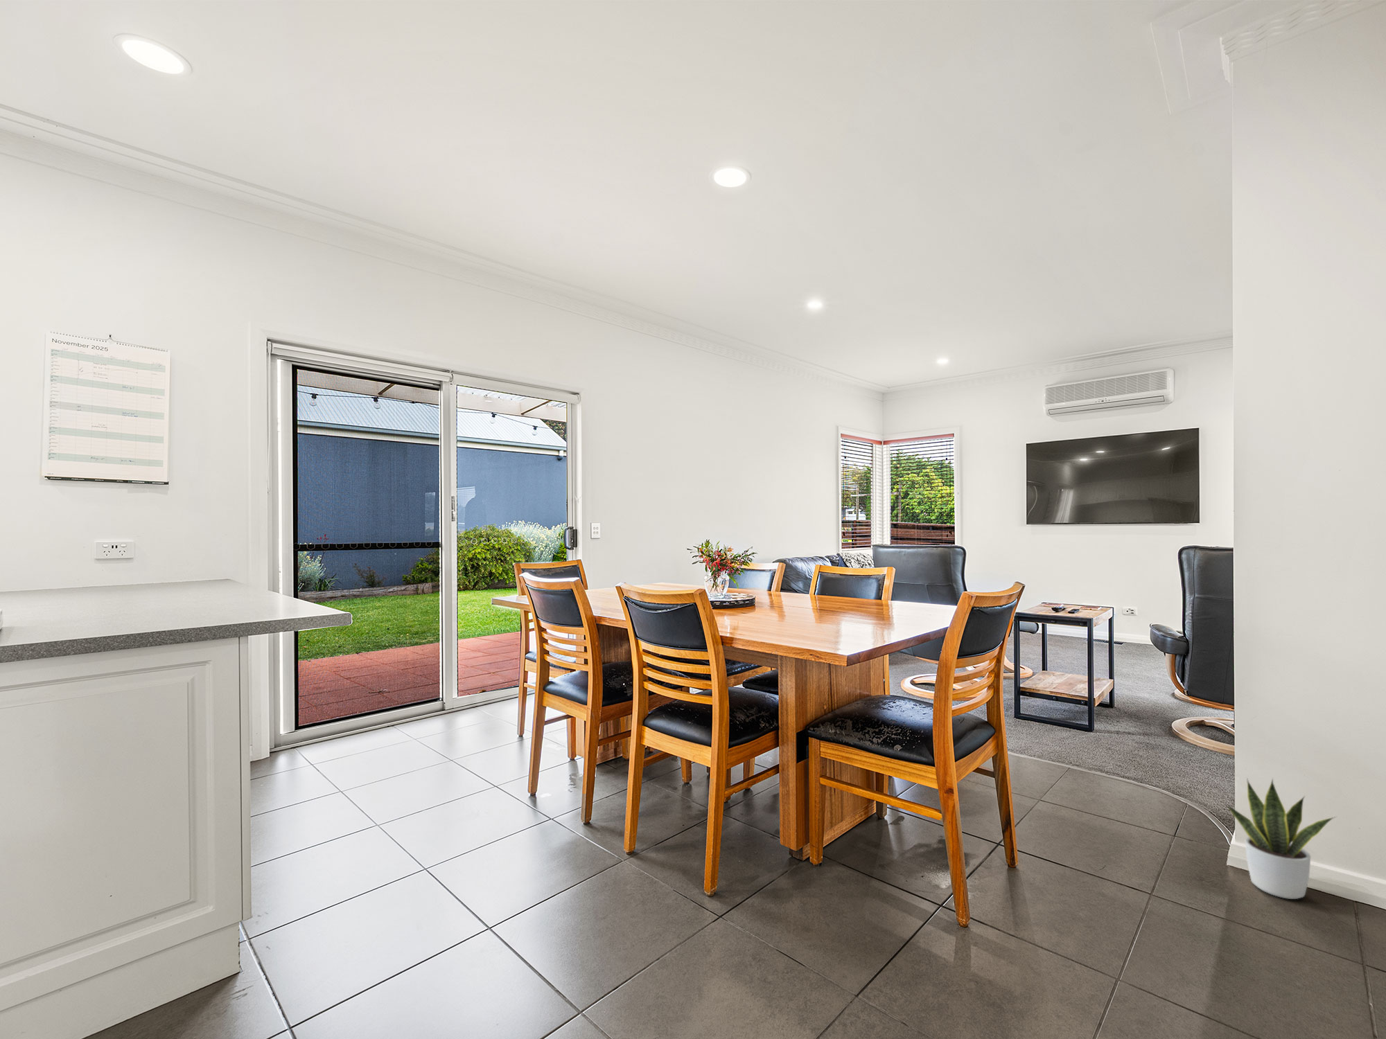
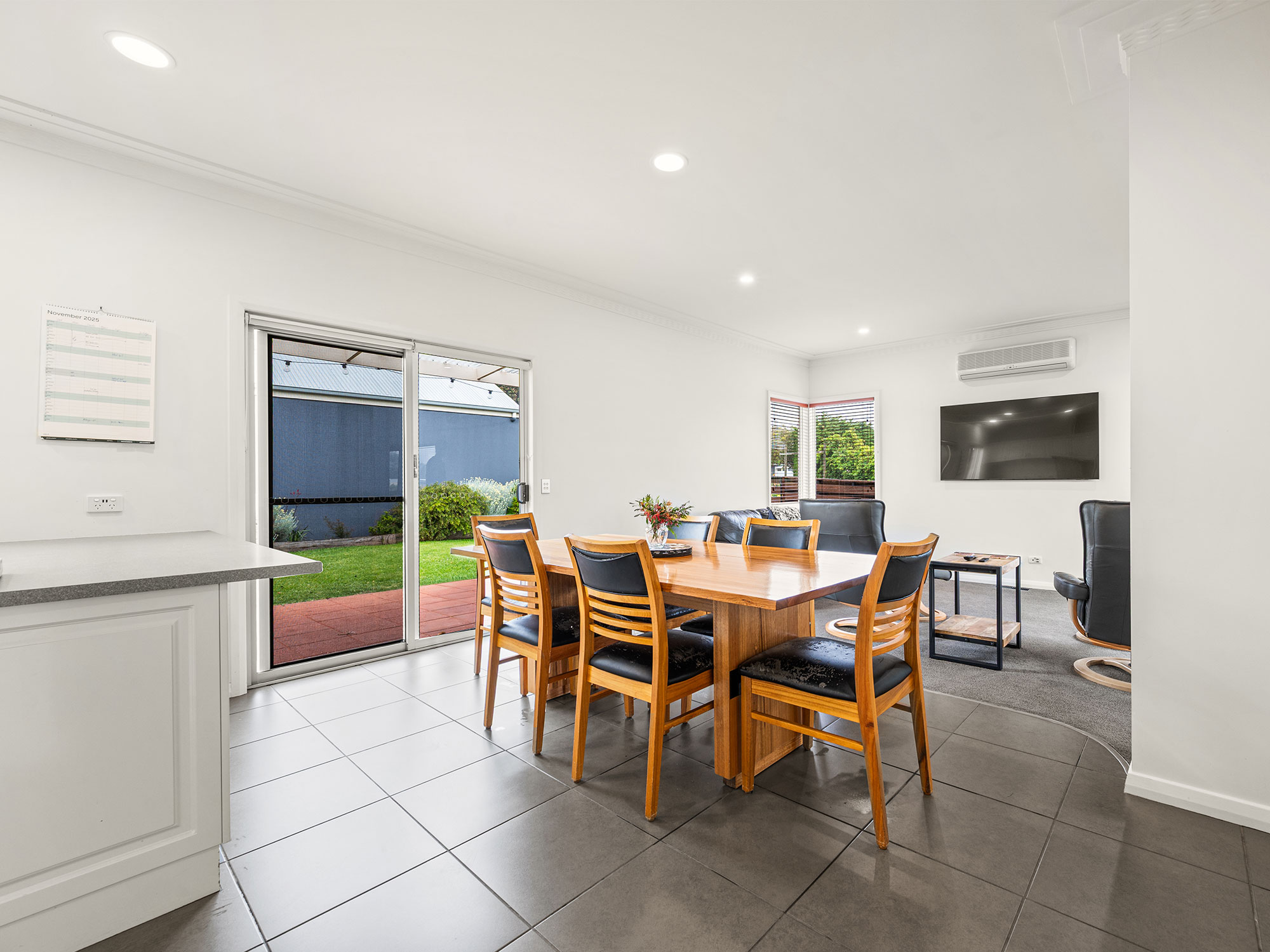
- potted plant (1279, 834)
